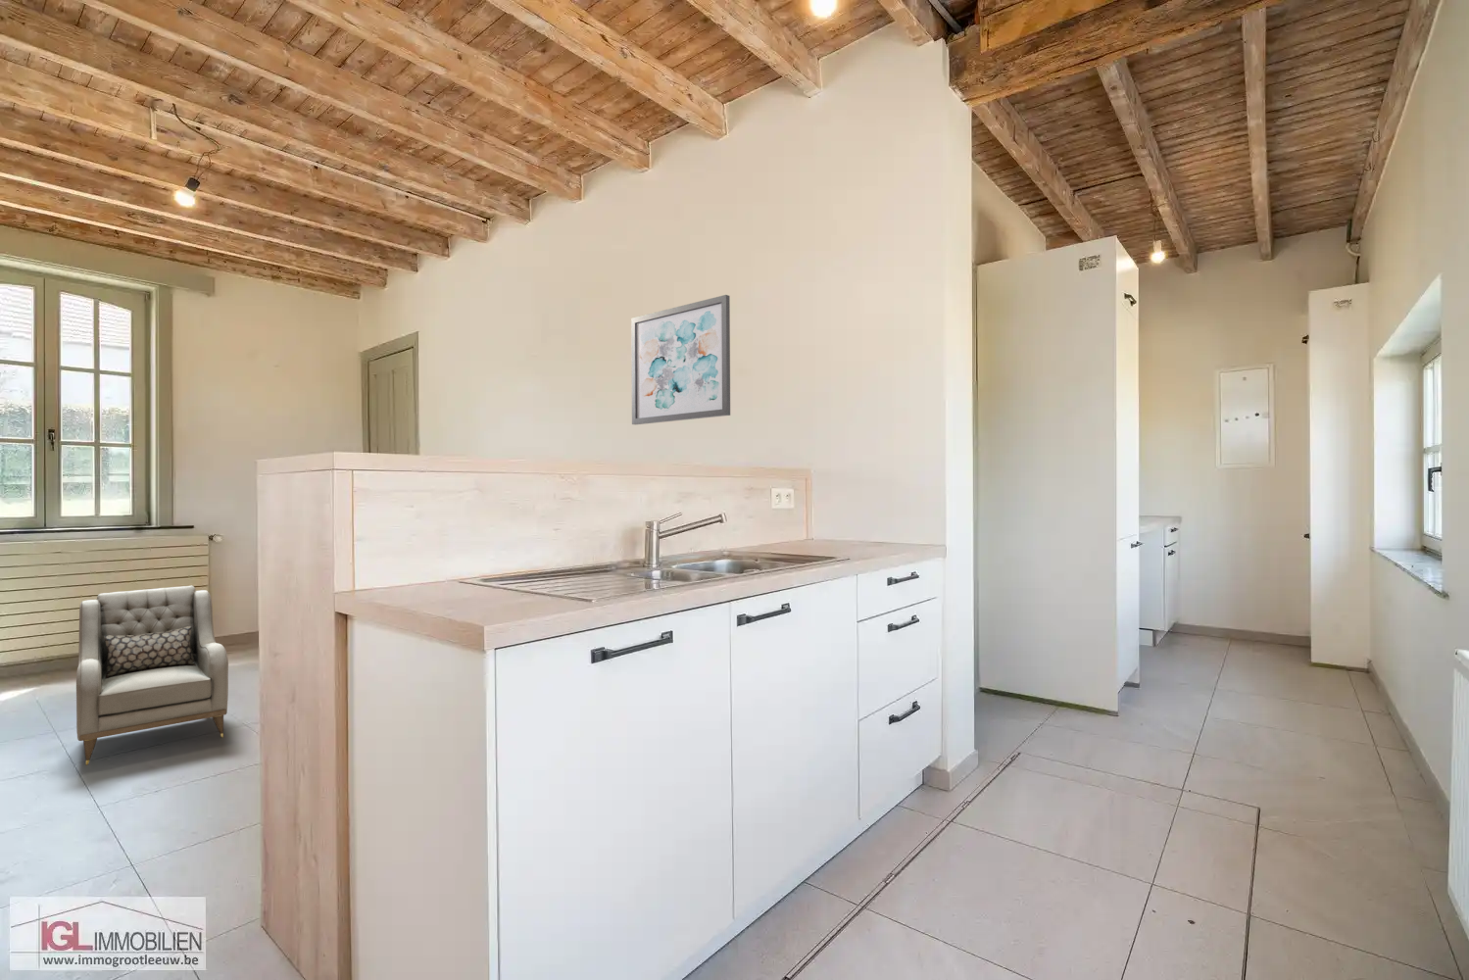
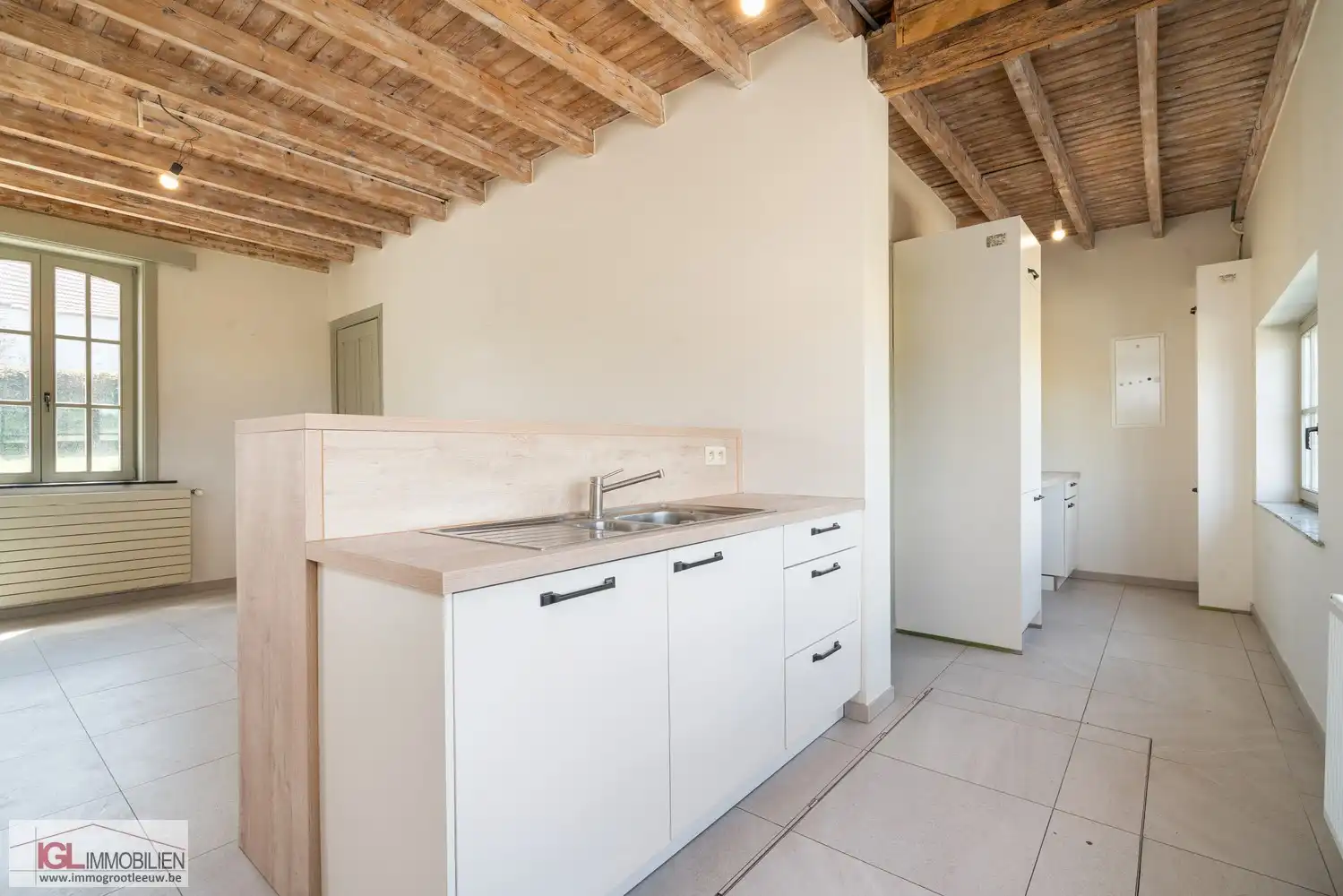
- wall art (677, 363)
- armchair (152, 641)
